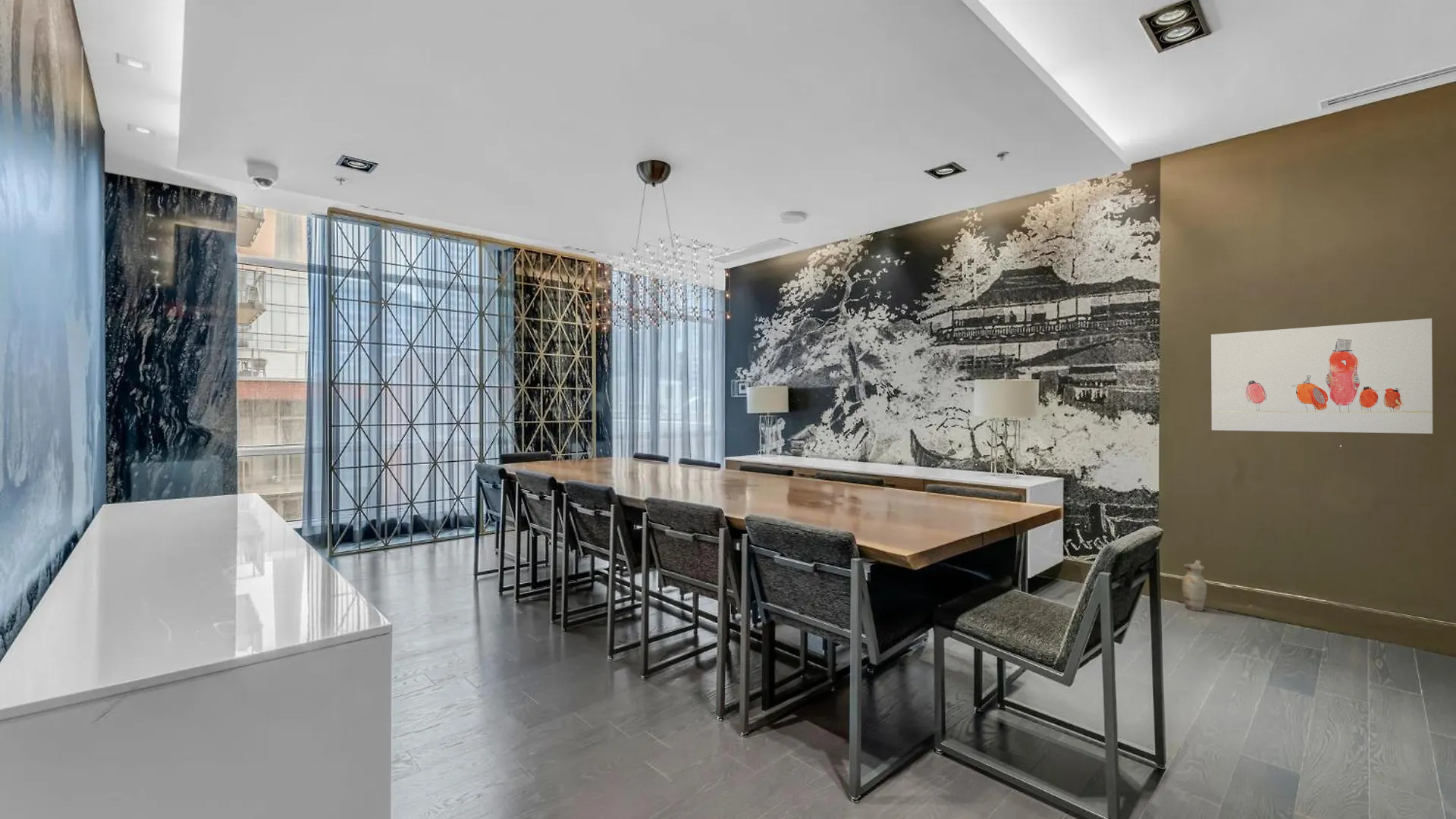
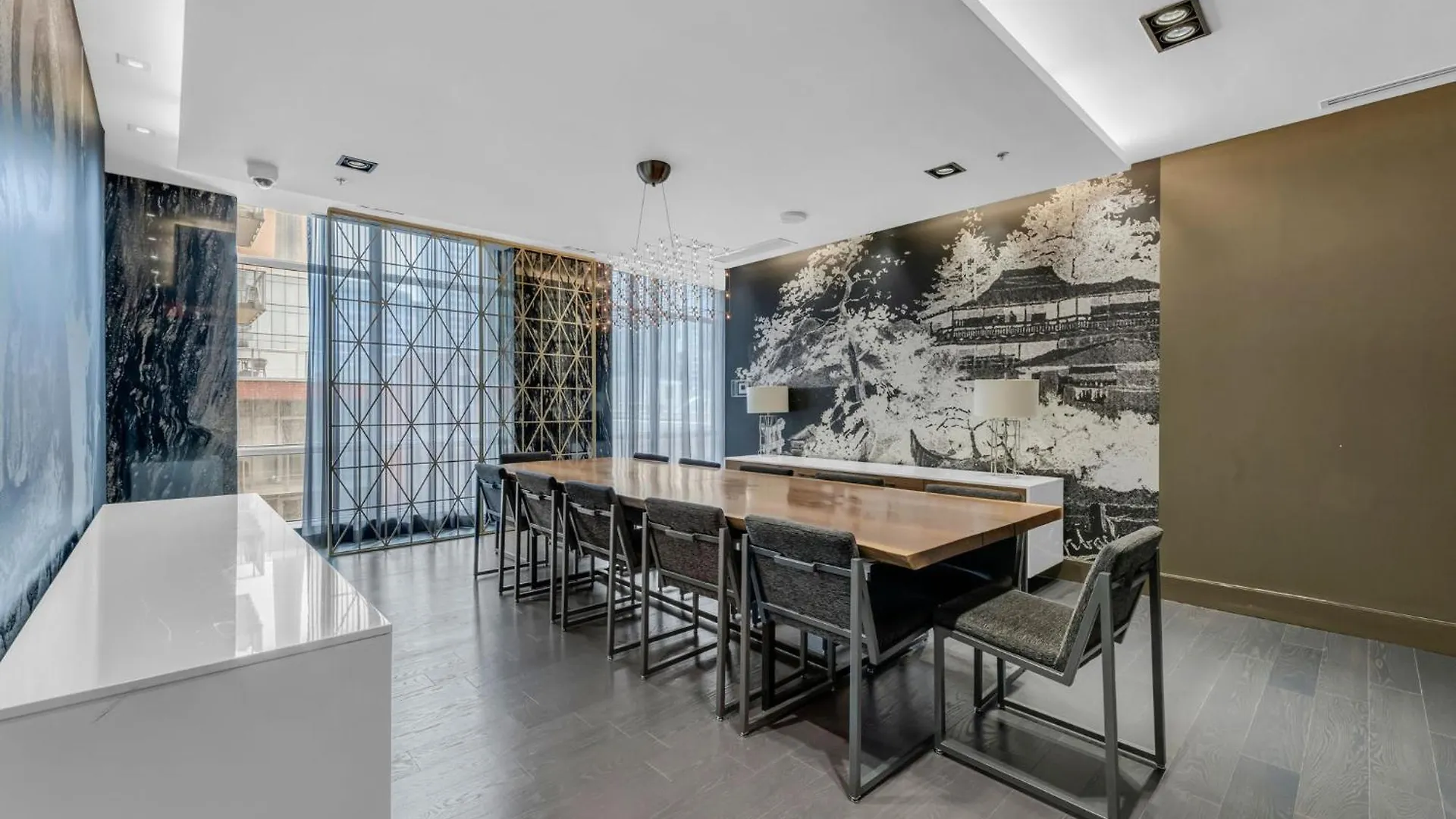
- wall art (1311, 379)
- ceramic jug (1194, 585)
